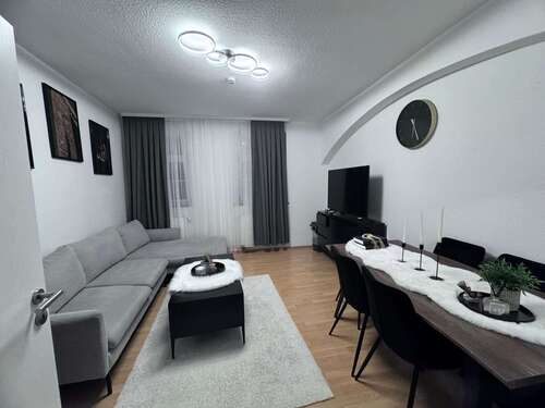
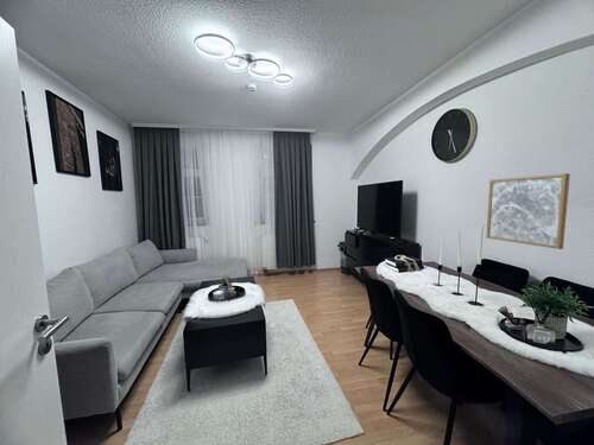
+ wall art (522, 210)
